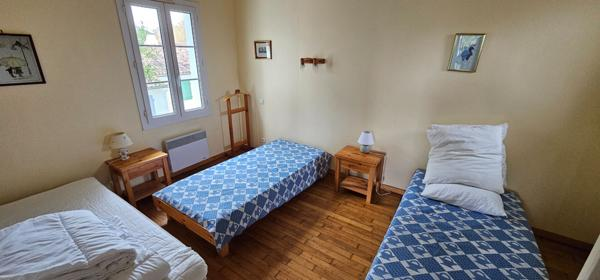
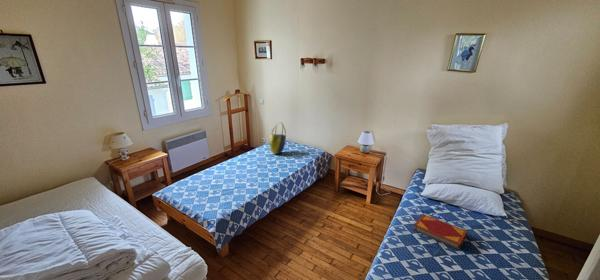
+ tote bag (278, 138)
+ hardback book (439, 230)
